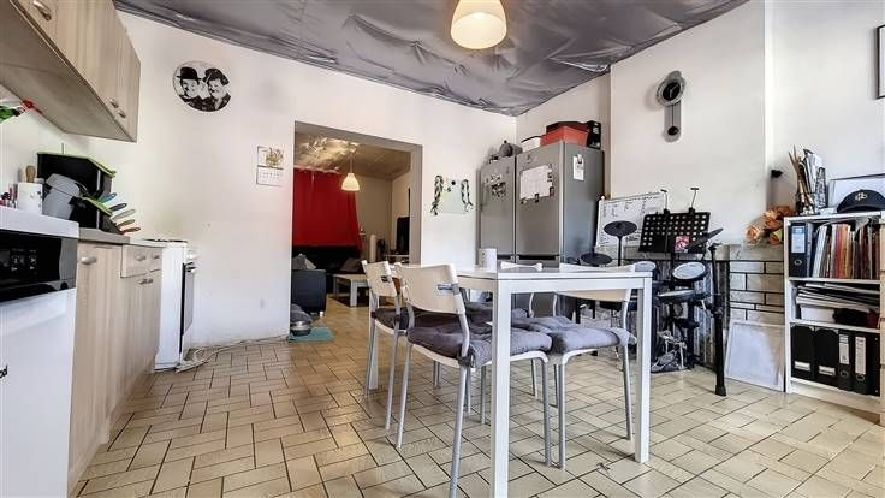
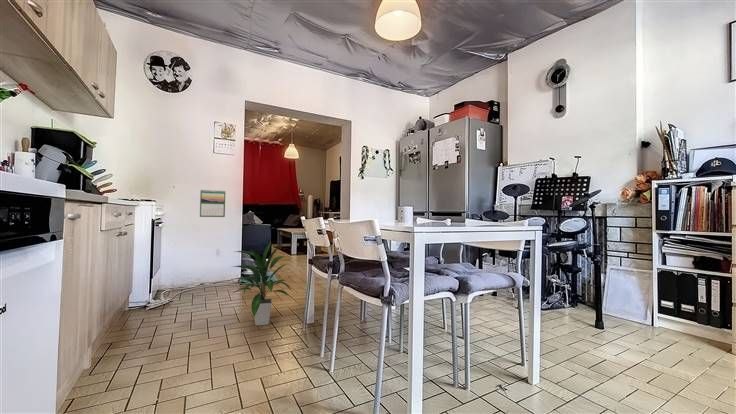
+ indoor plant (262, 282)
+ calendar (212, 203)
